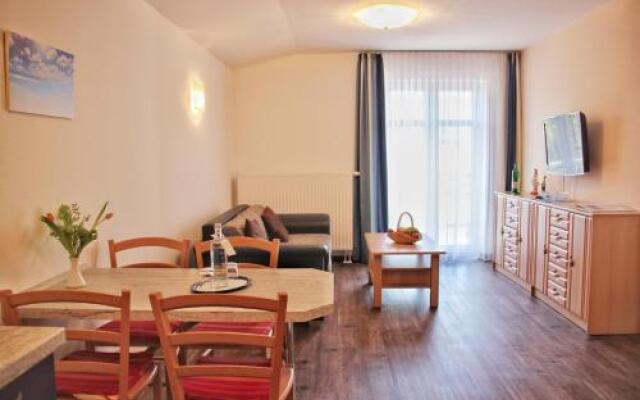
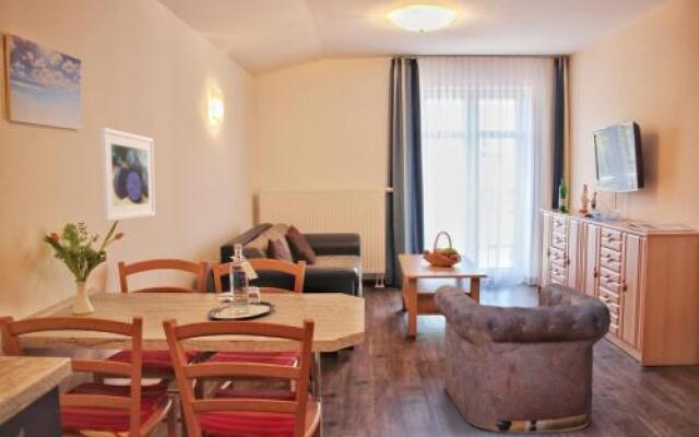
+ armchair (520, 352)
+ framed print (130, 176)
